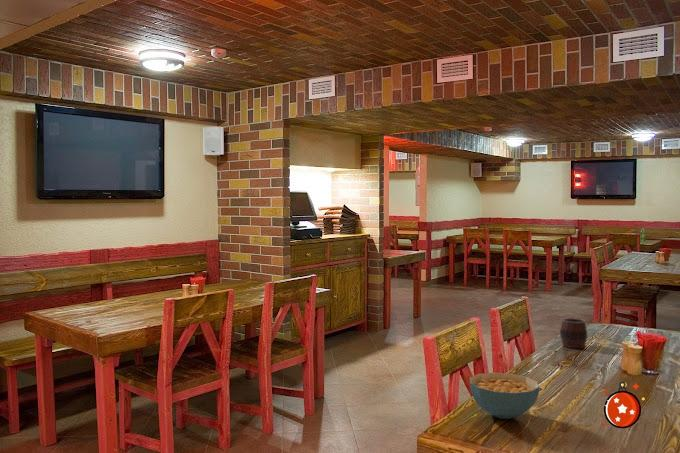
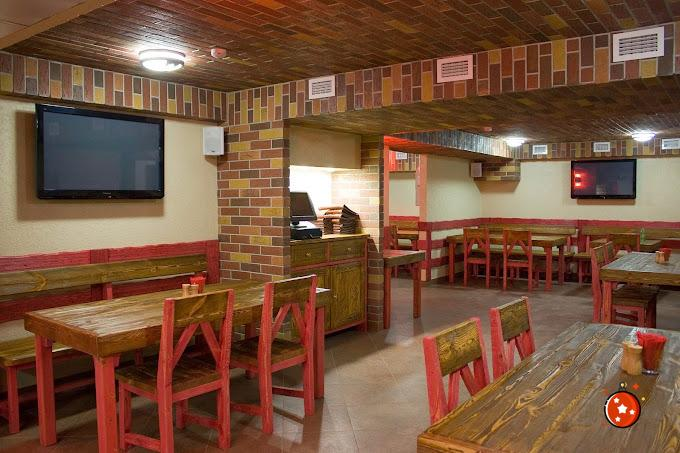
- cup (573, 333)
- cereal bowl (503, 398)
